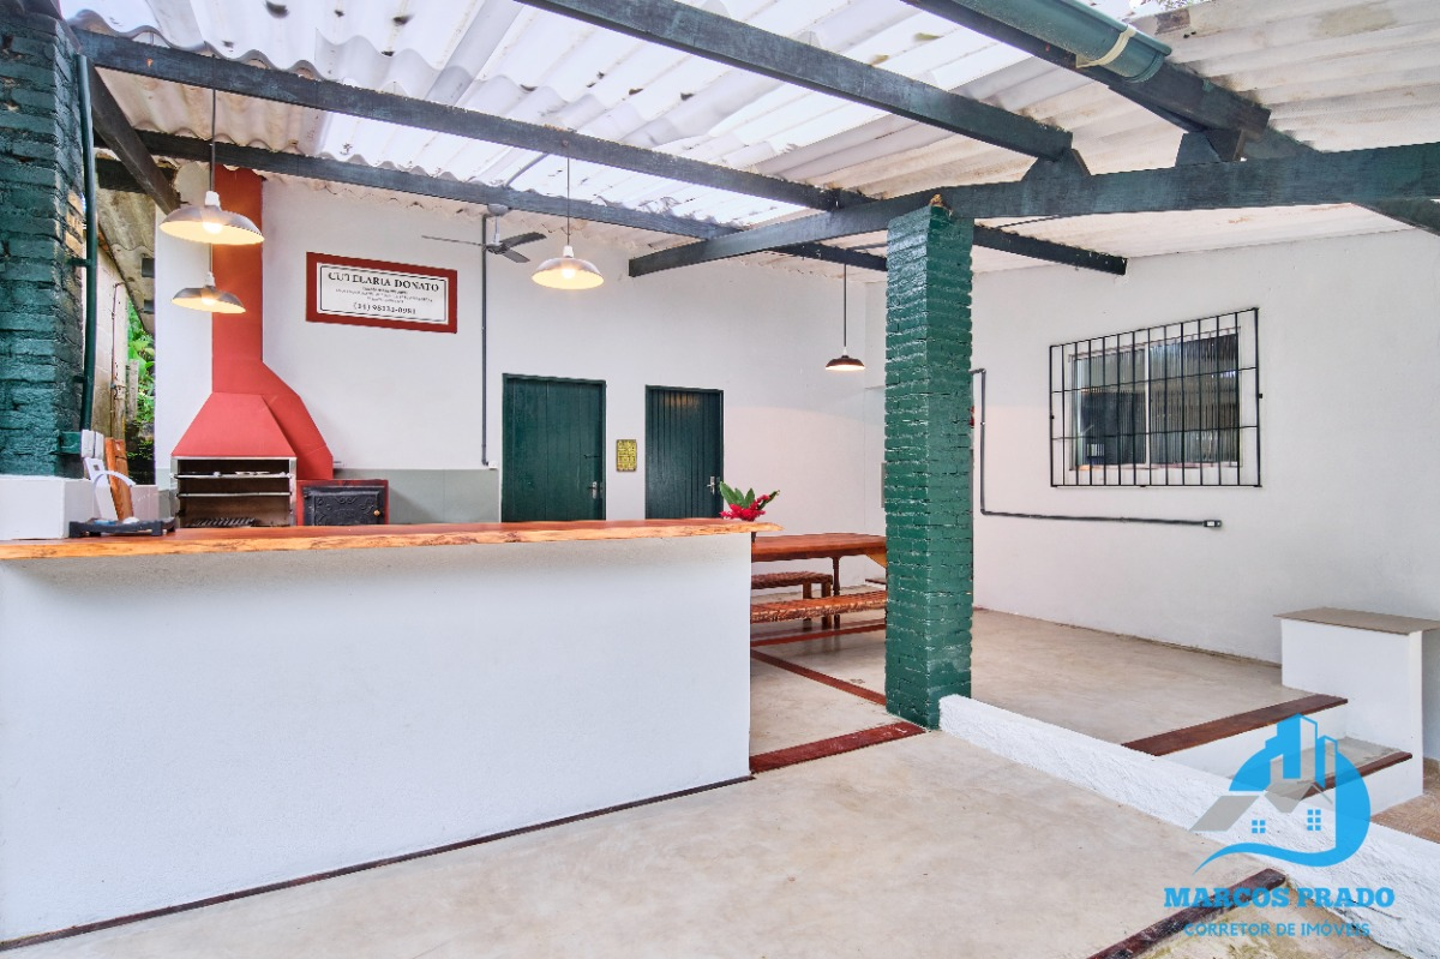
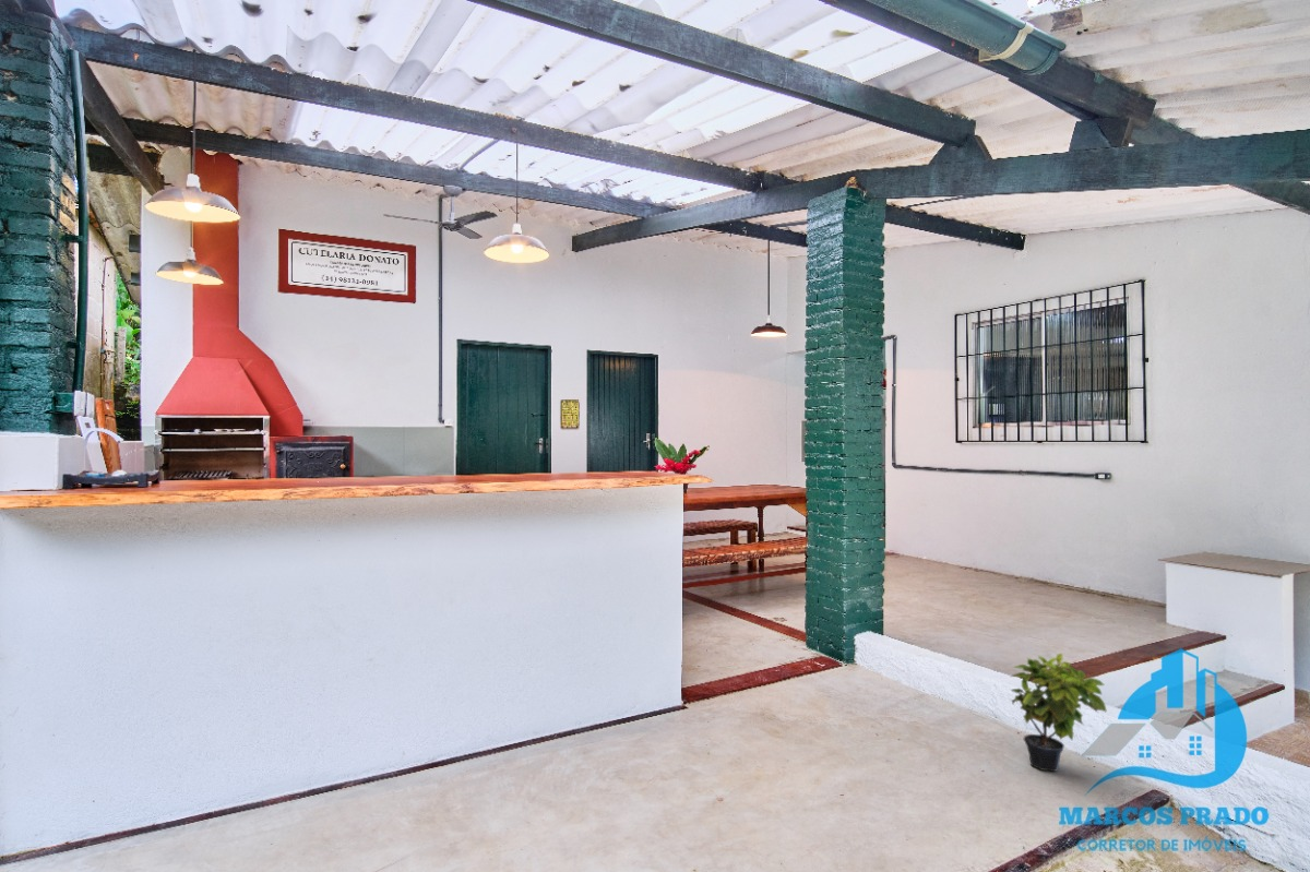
+ potted plant (1051, 710)
